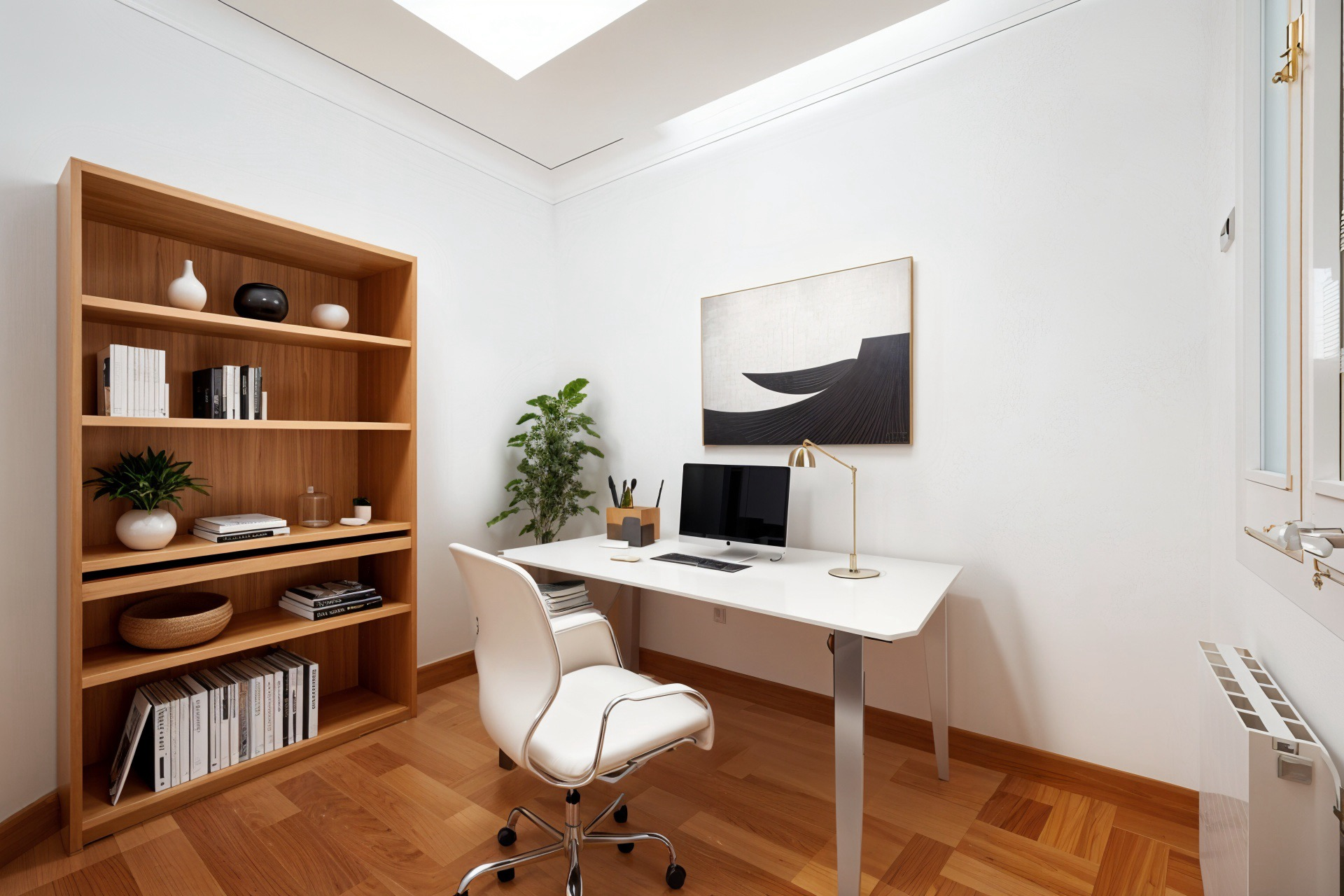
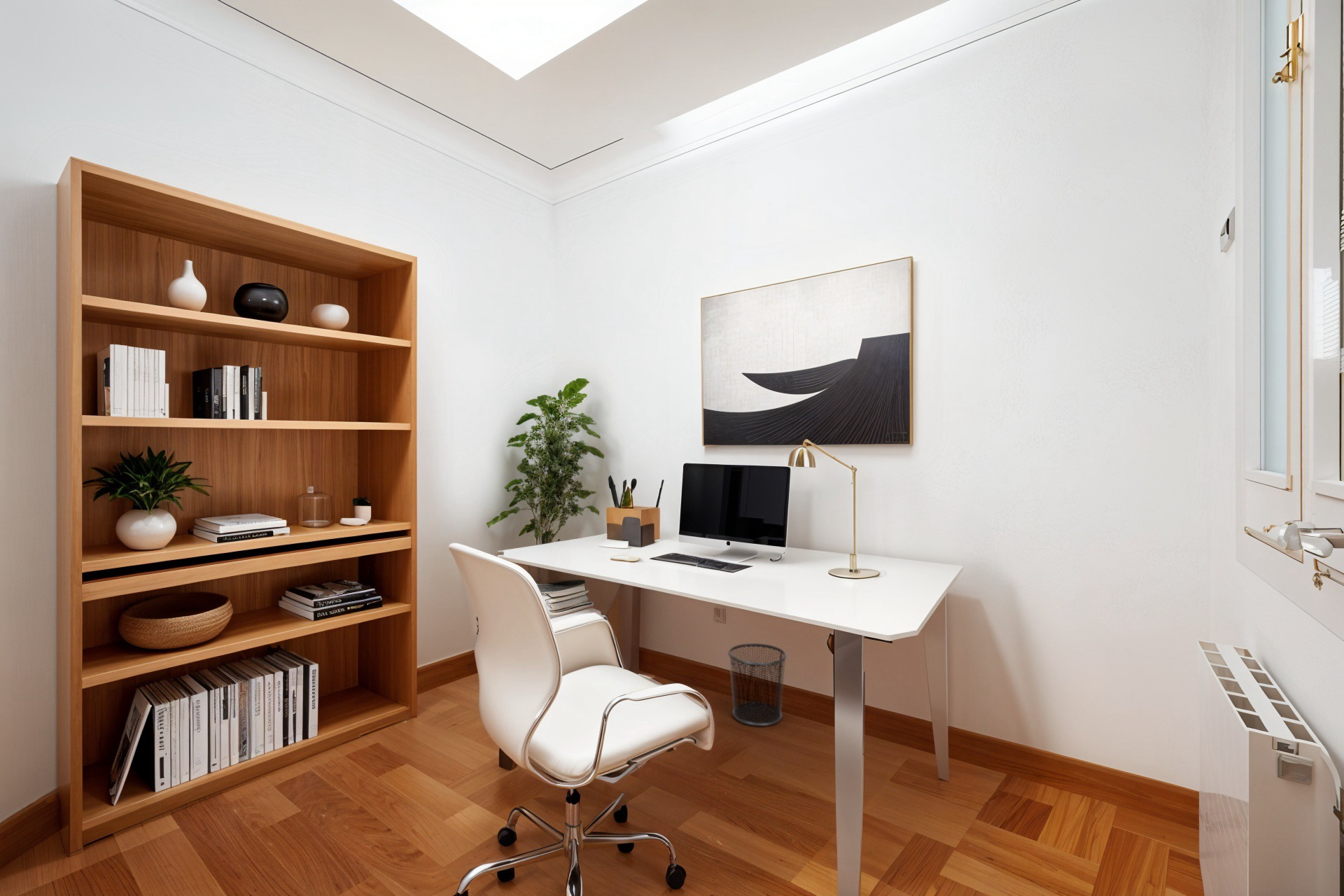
+ waste bin (757, 683)
